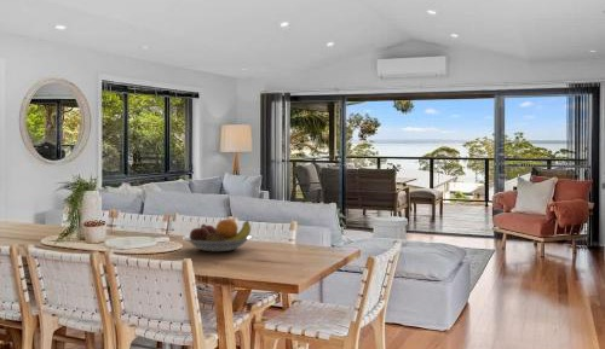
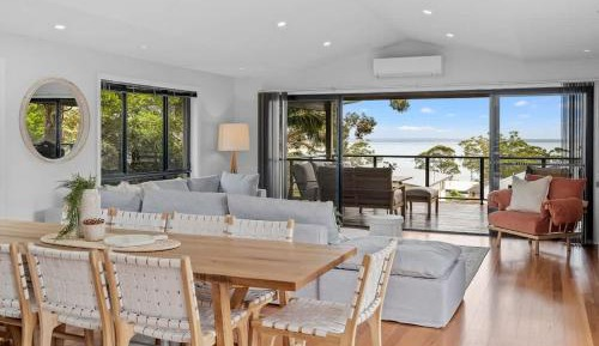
- fruit bowl (218, 233)
